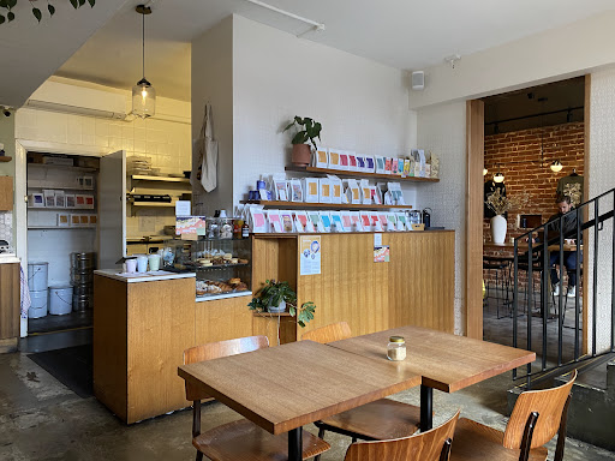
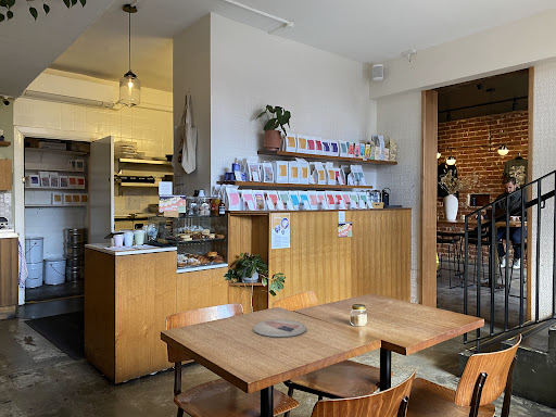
+ plate (279, 327)
